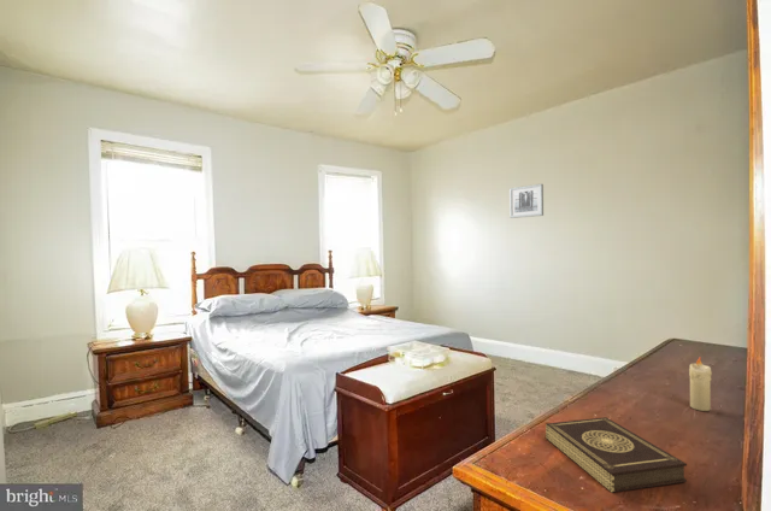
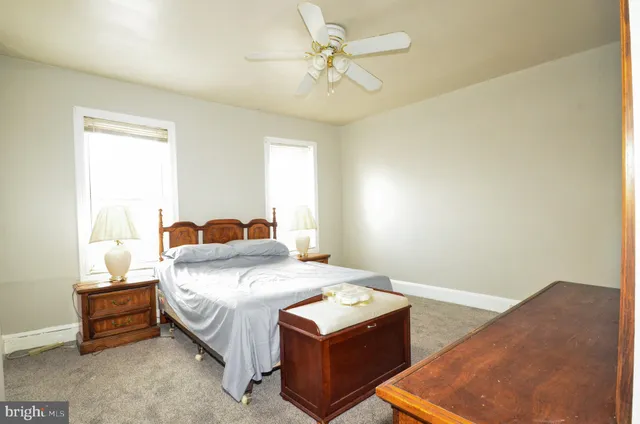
- candle (700, 382)
- wall art (525, 201)
- book (608, 450)
